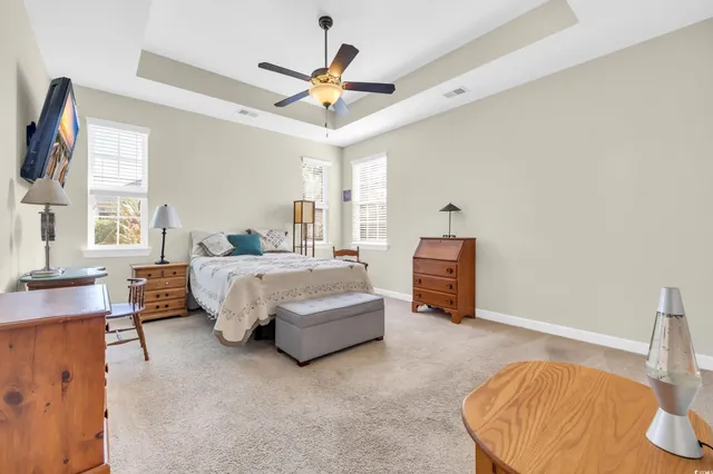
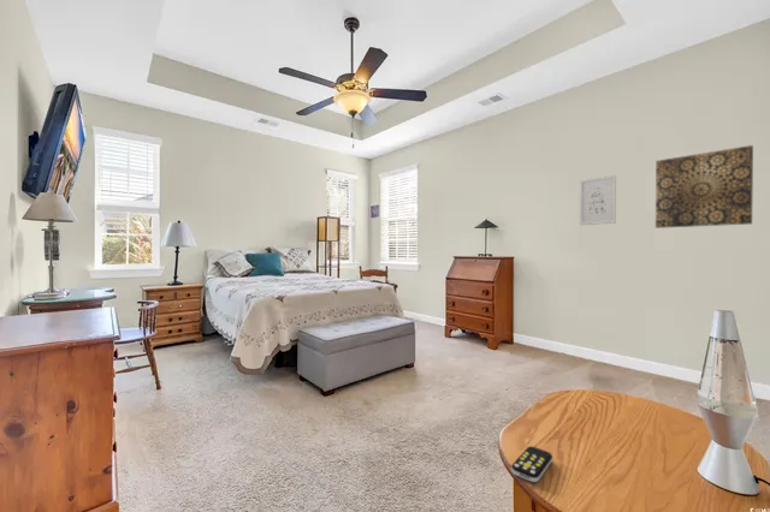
+ wall art (700, 190)
+ wall art (597, 201)
+ remote control (532, 462)
